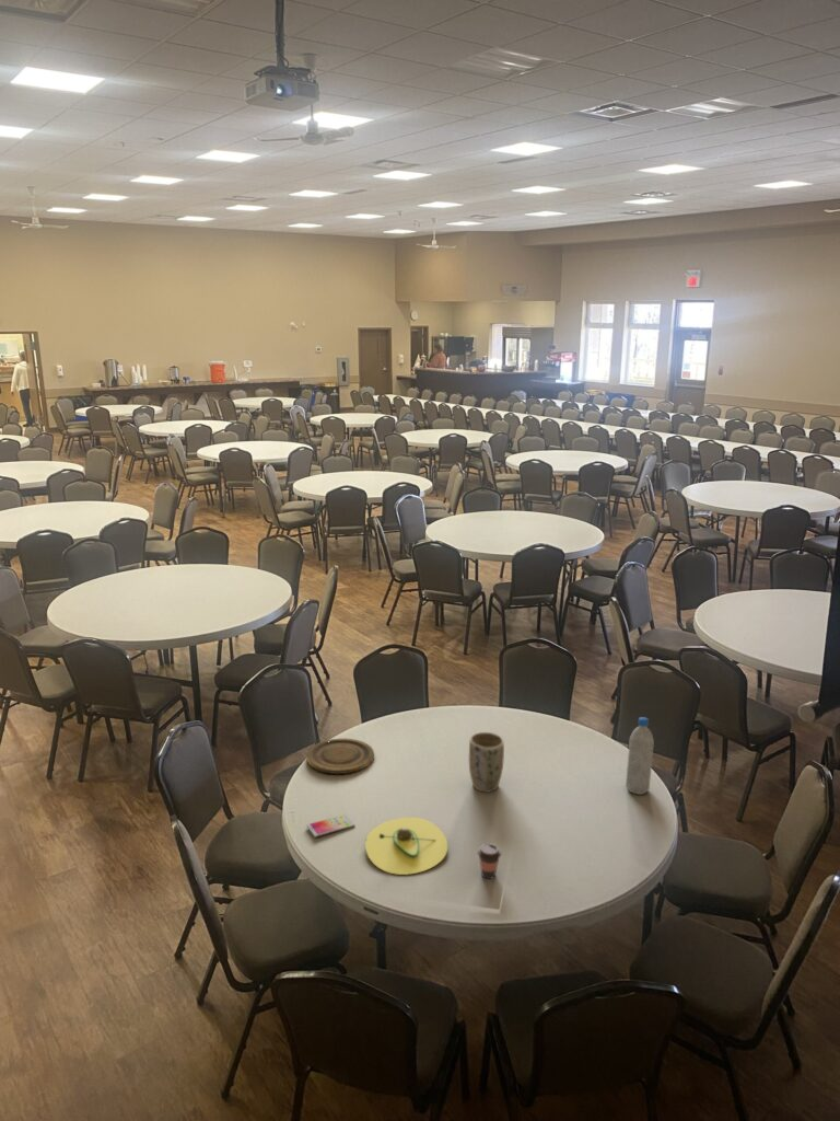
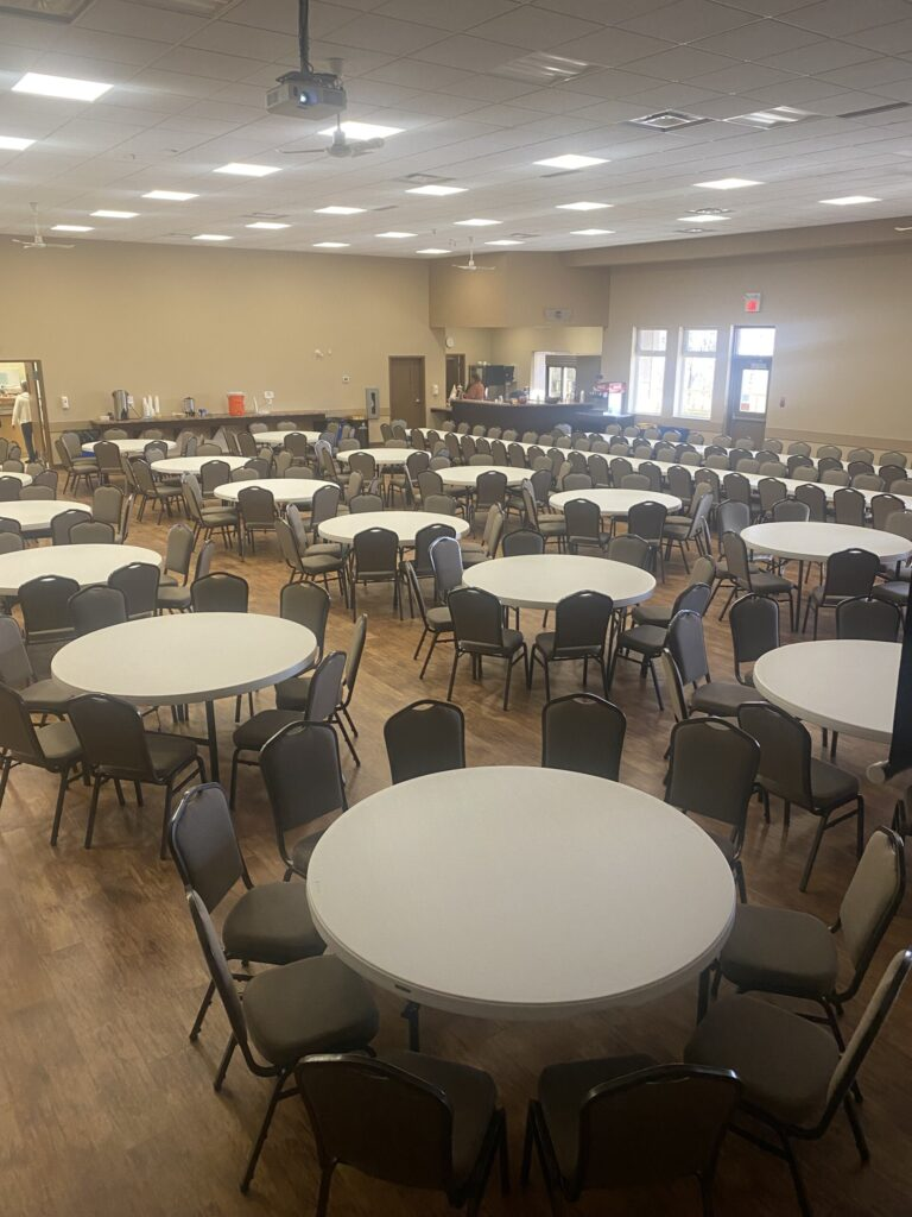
- avocado (406, 839)
- plant pot (486, 763)
- plate (340, 755)
- coffee cup (489, 862)
- water bottle (640, 754)
- smartphone (330, 825)
